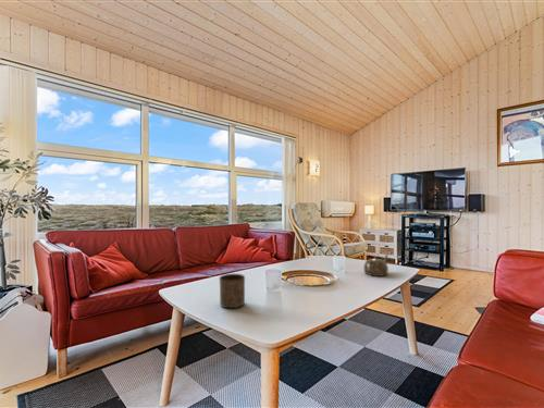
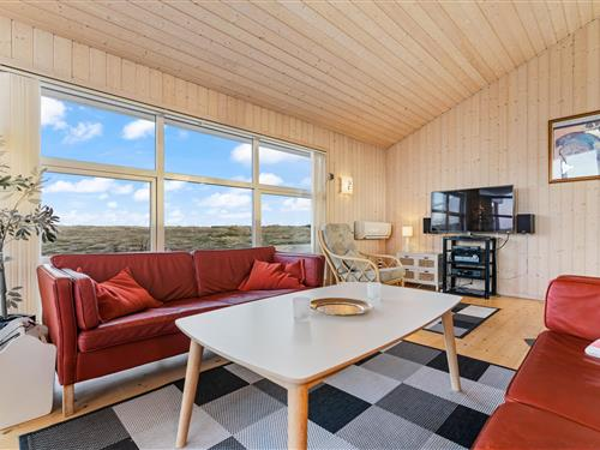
- teapot (376, 264)
- cup (232, 290)
